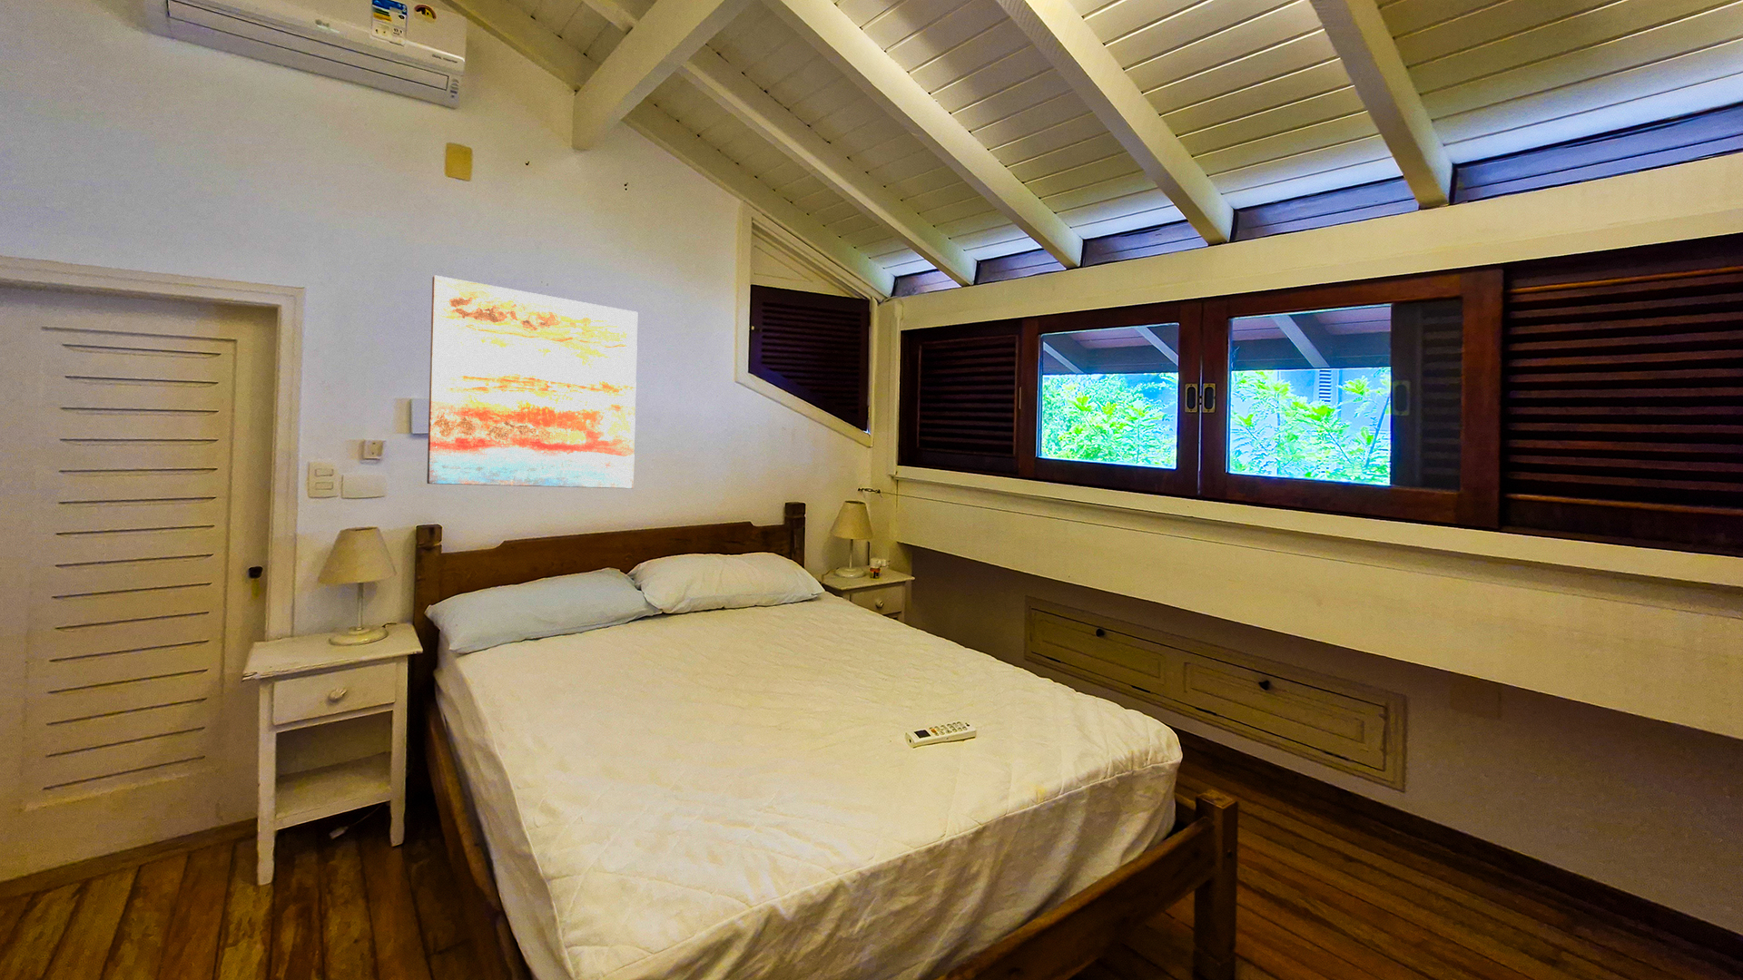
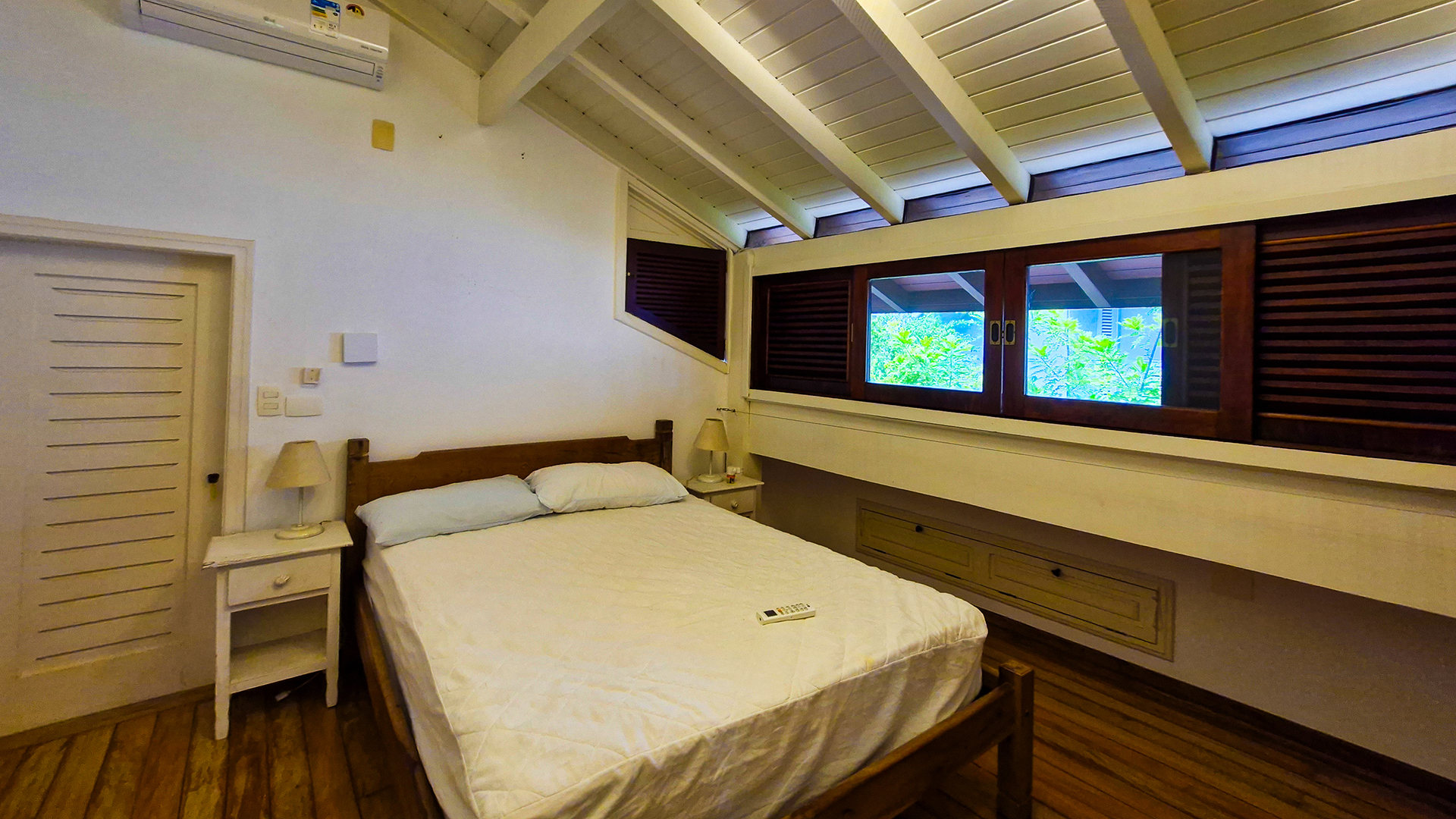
- wall art (540, 390)
